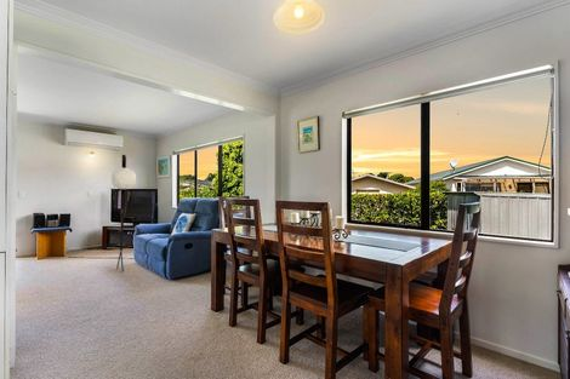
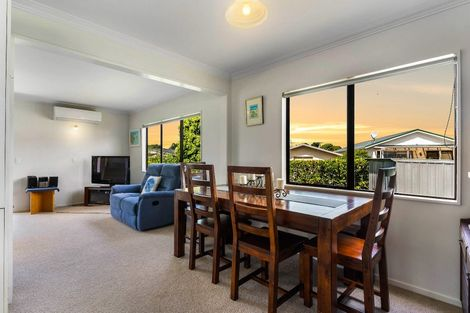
- floor lamp (124, 212)
